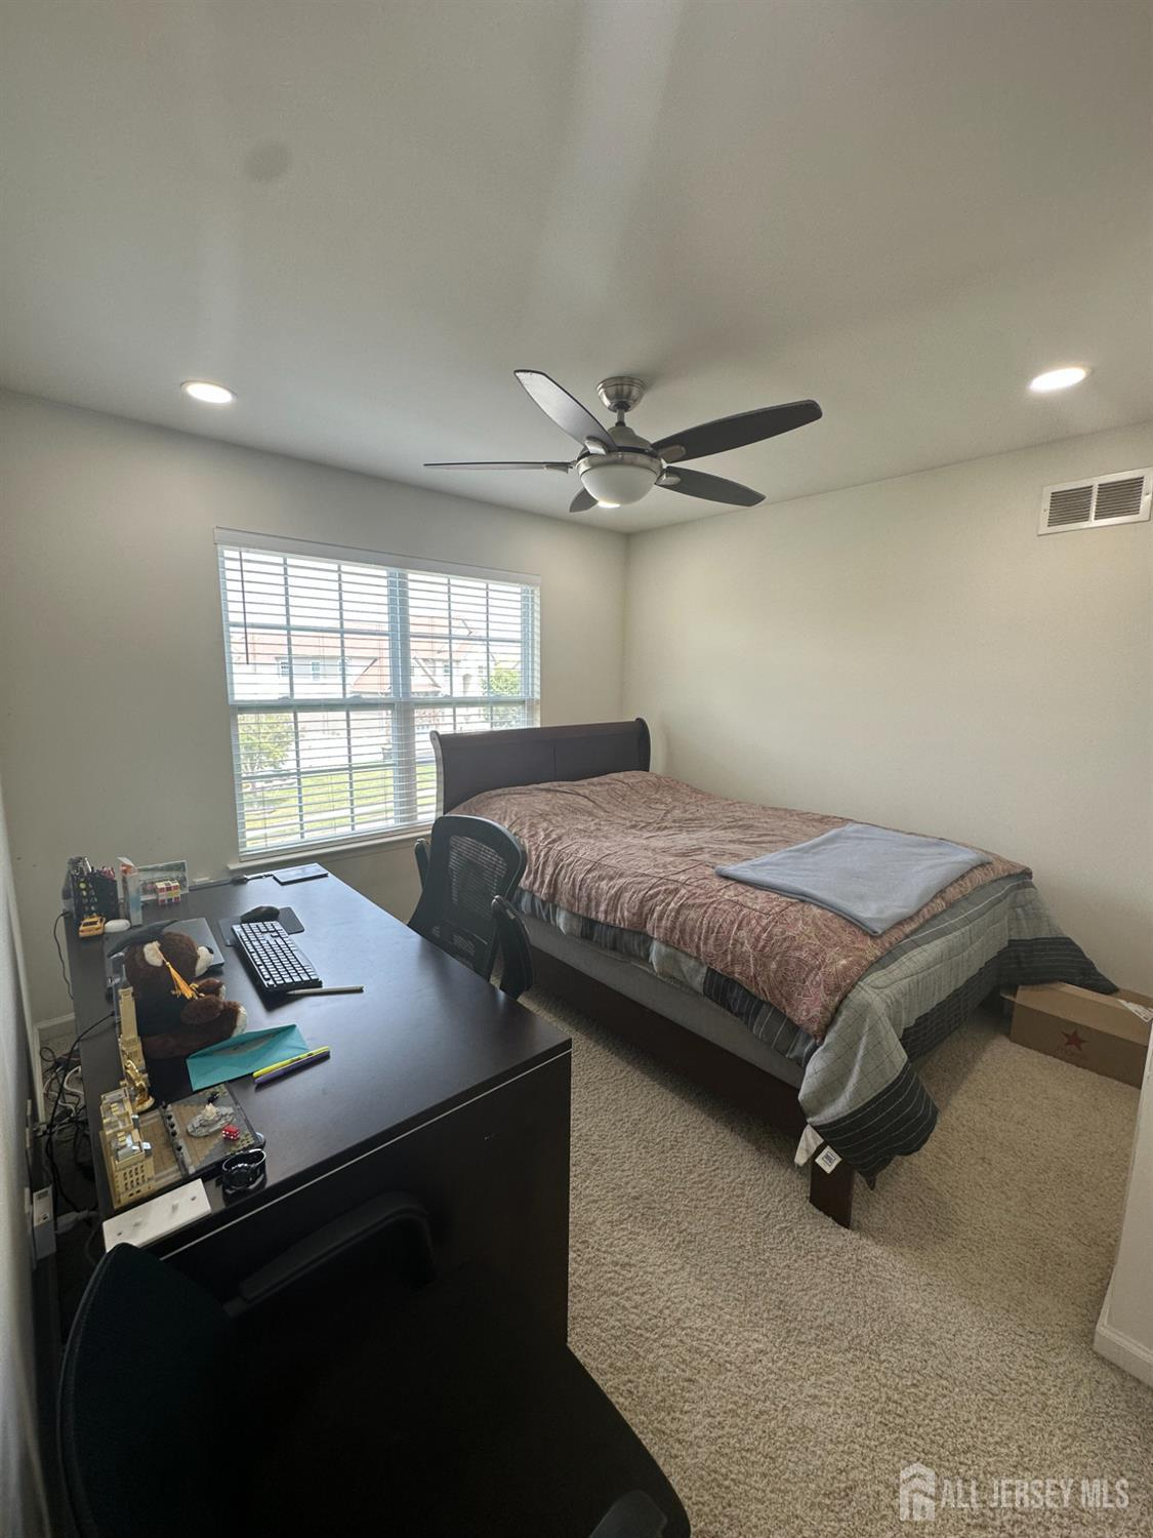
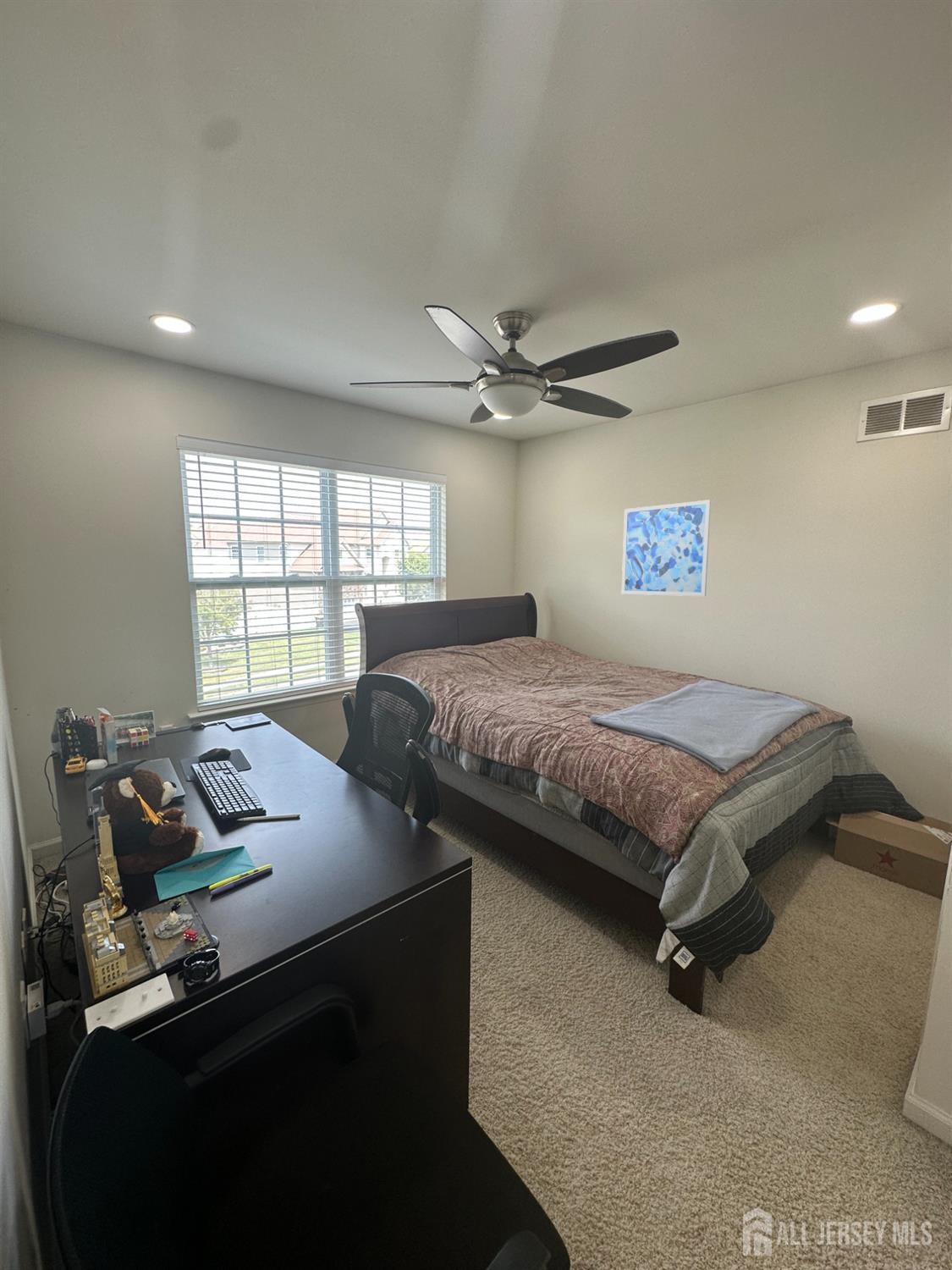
+ wall art (663, 550)
